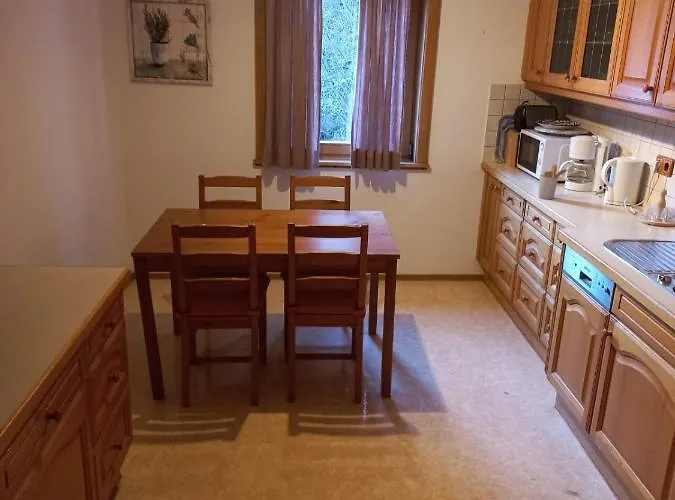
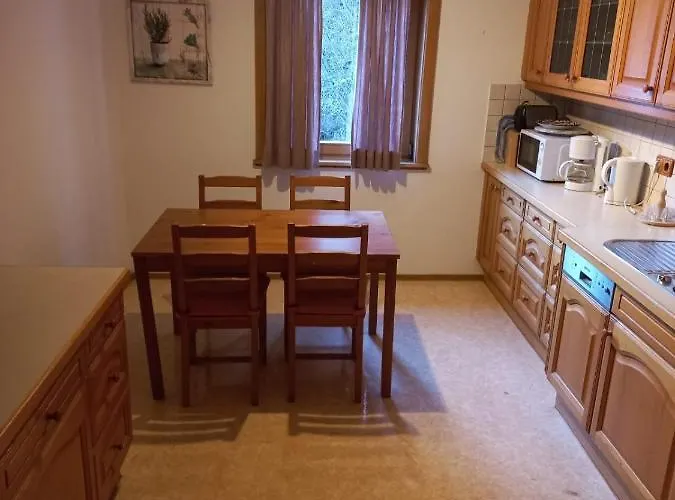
- utensil holder (552, 182)
